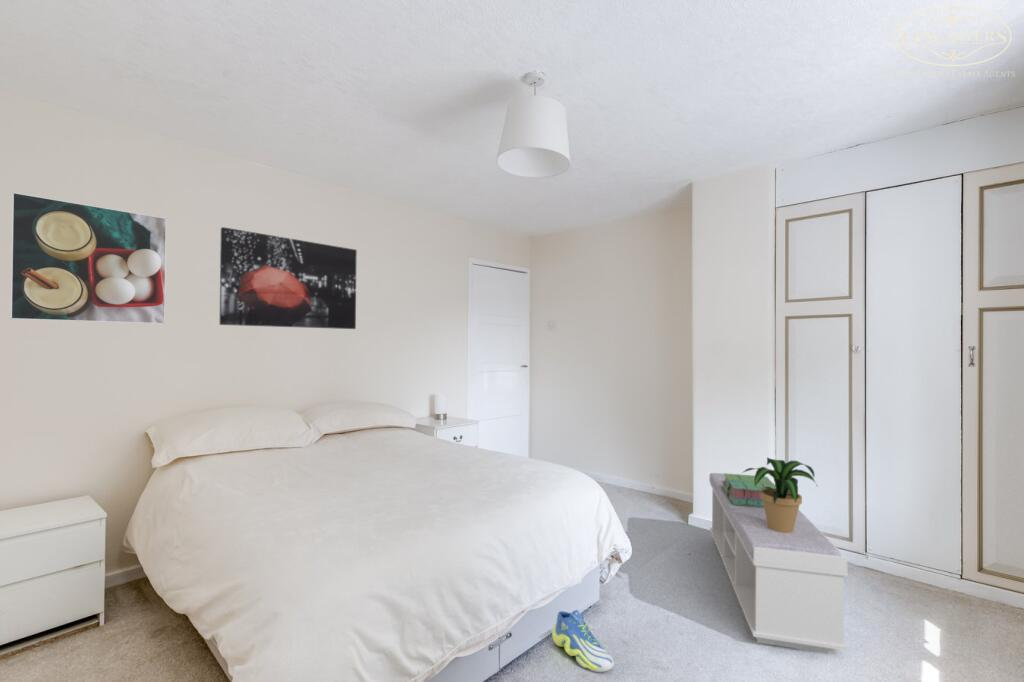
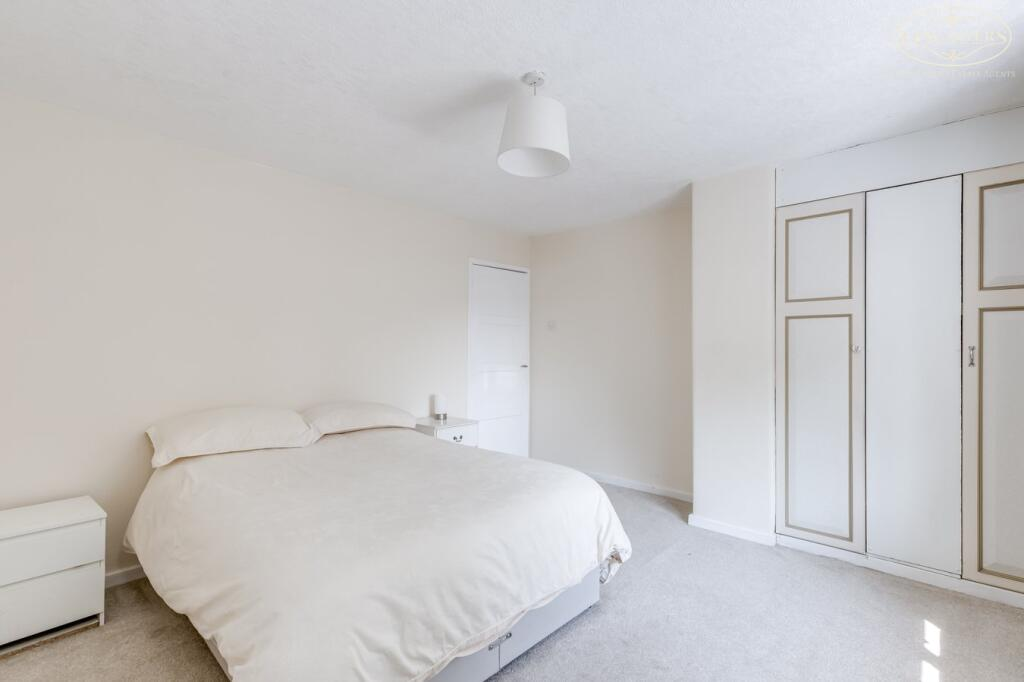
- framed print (95, 264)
- potted plant (781, 494)
- bench (760, 543)
- stack of books (751, 489)
- wall art (294, 283)
- sneaker (580, 637)
